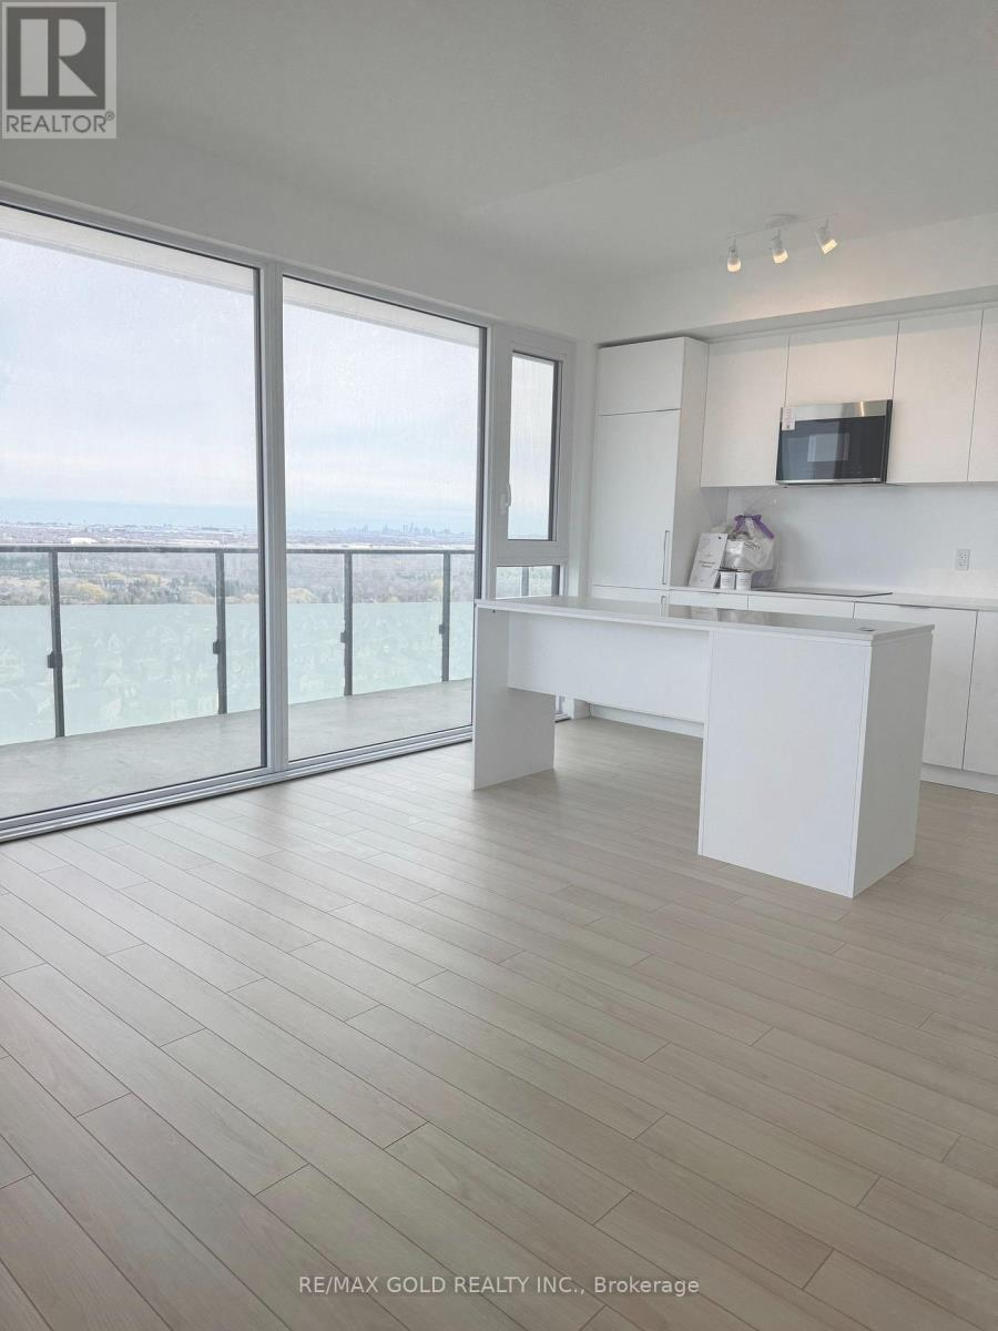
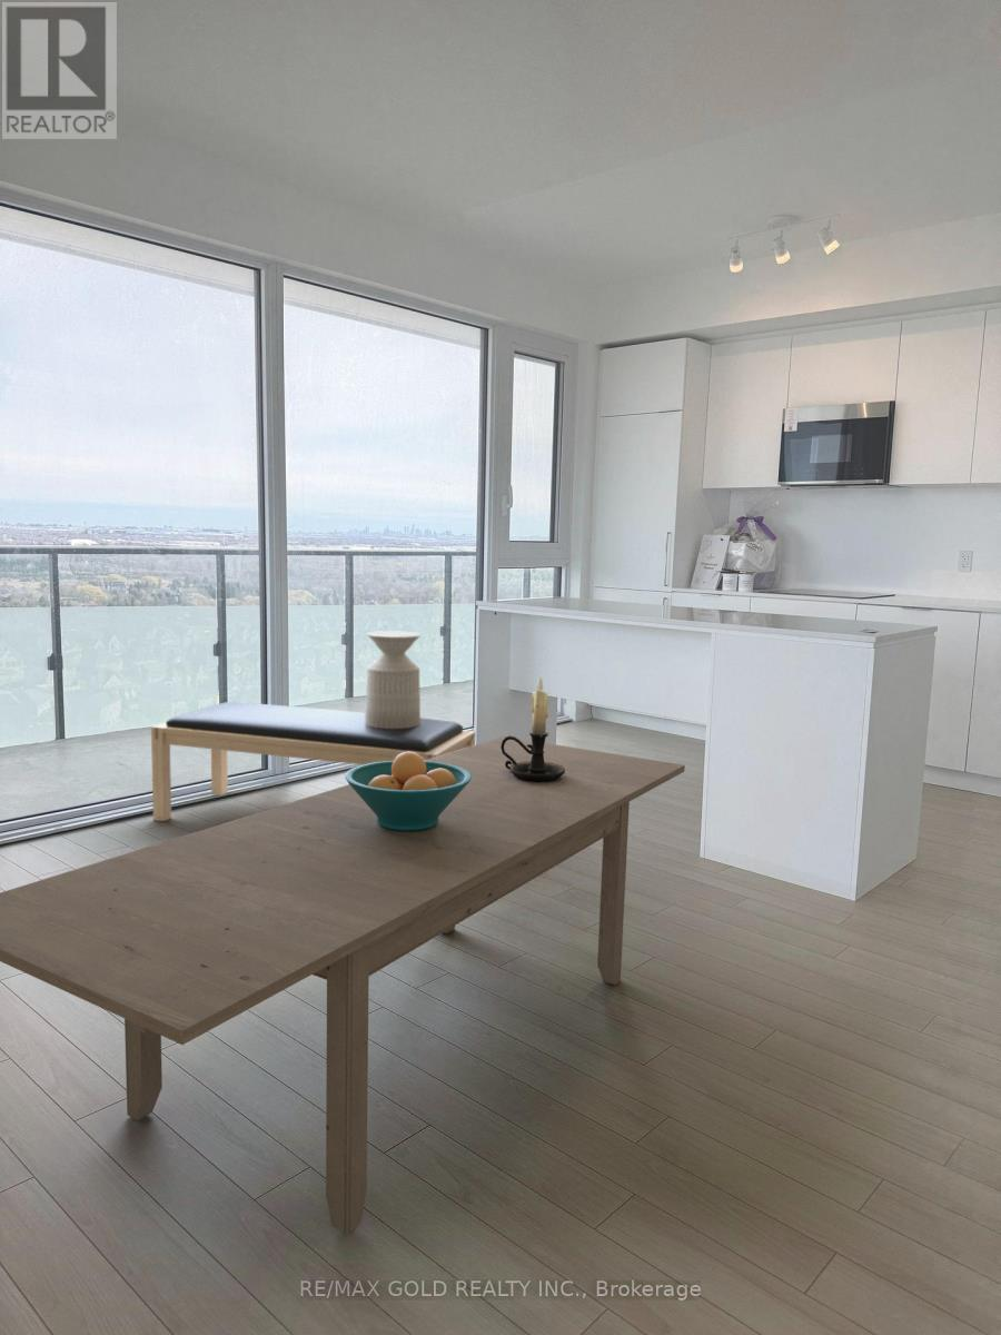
+ candle holder (532, 725)
+ side table (393, 678)
+ fruit bowl (408, 787)
+ dining table (412, 930)
+ bench (319, 760)
